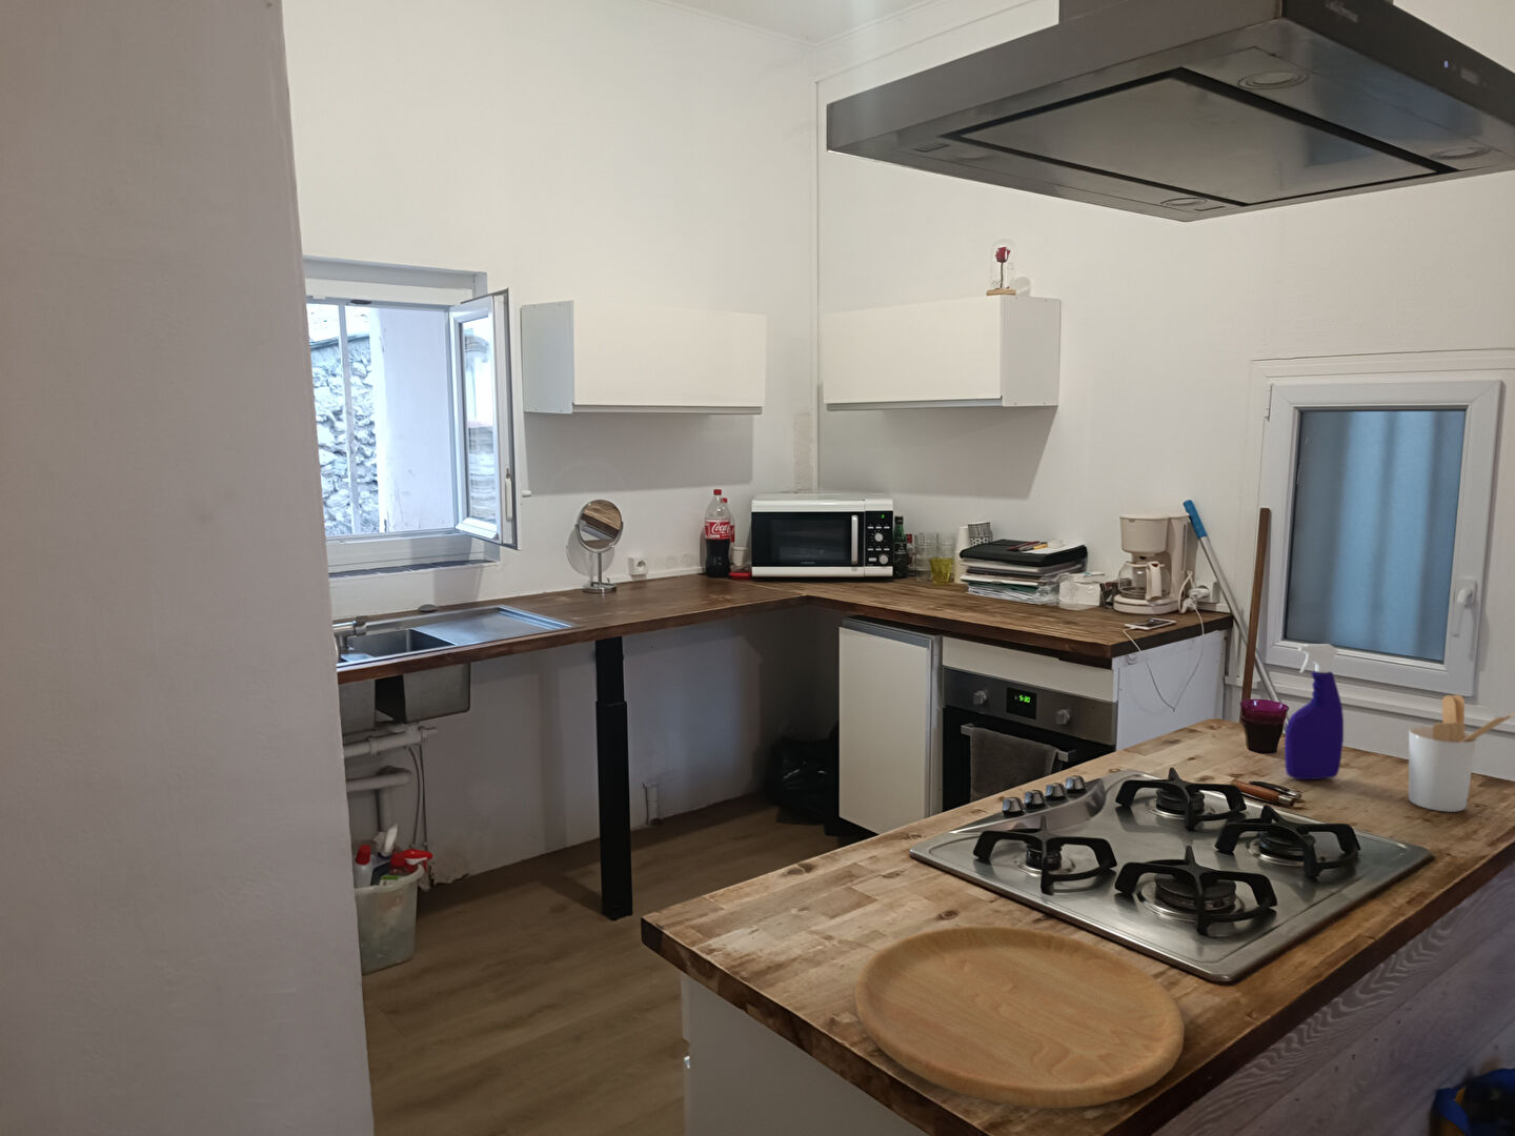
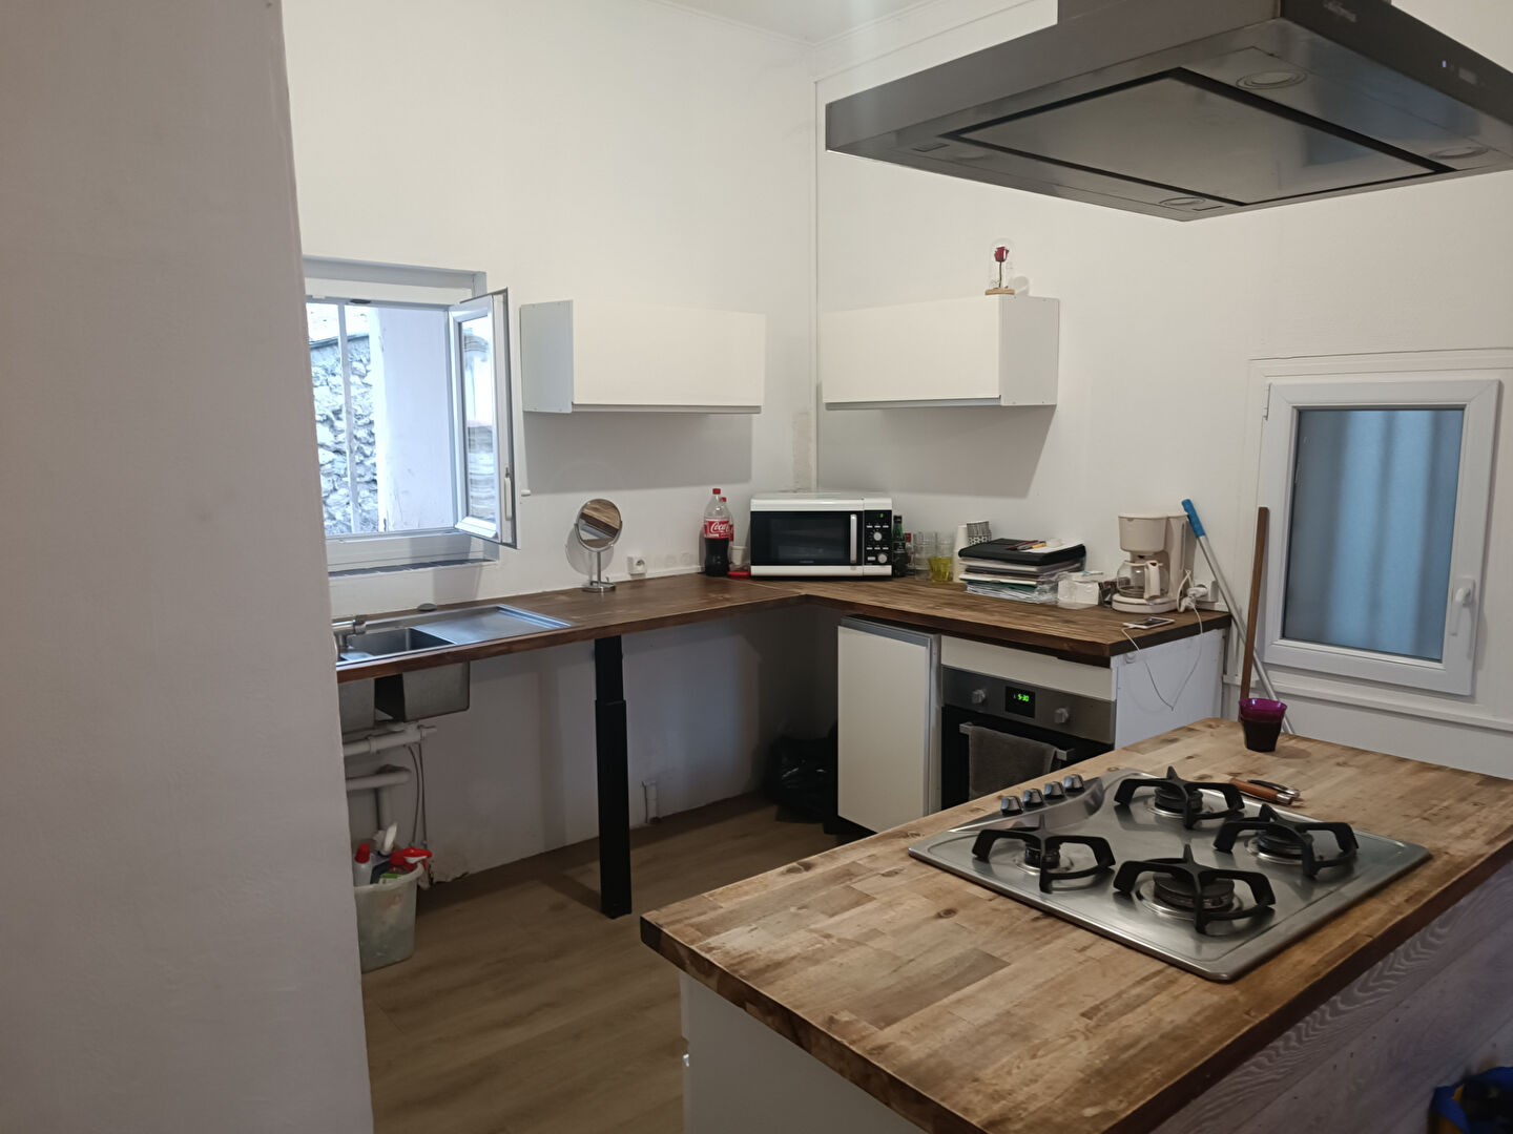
- utensil holder (1458, 754)
- spray bottle (1315, 711)
- cutting board (1013, 1006)
